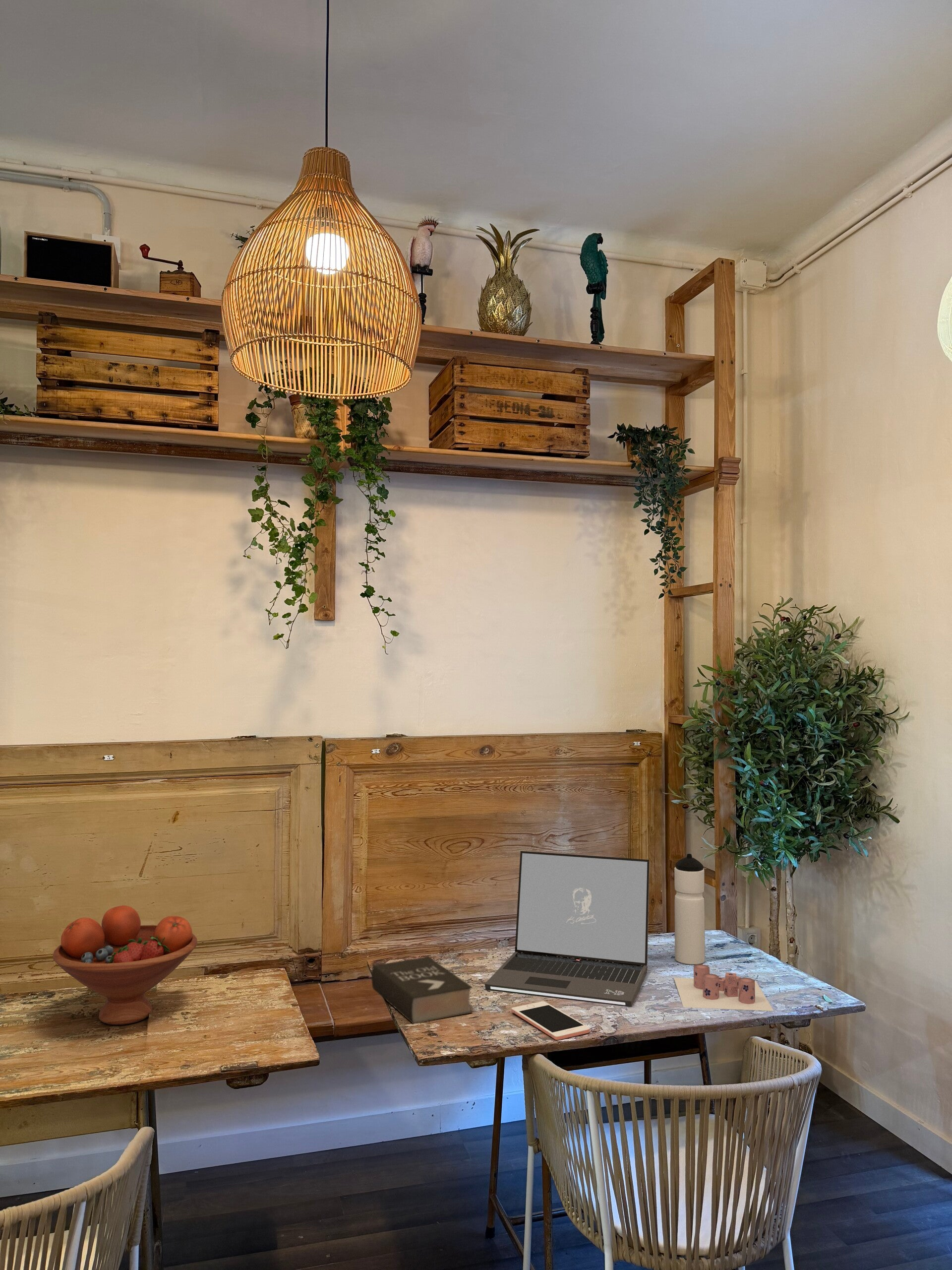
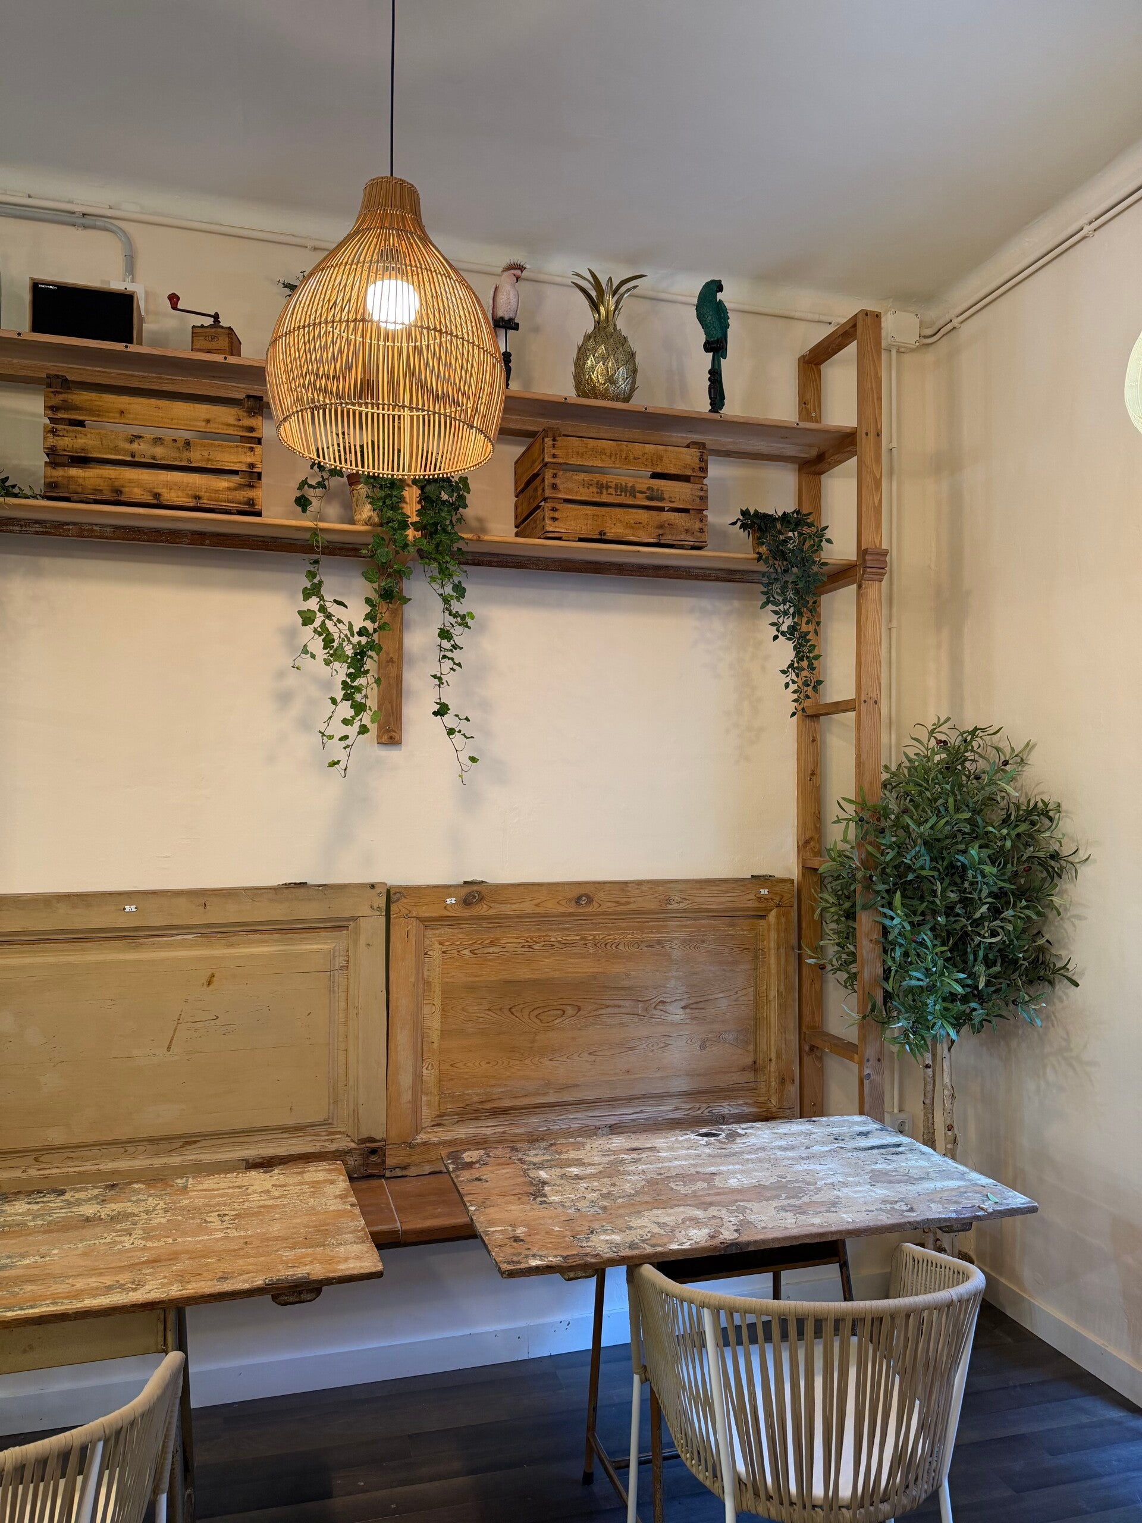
- book (420, 988)
- candle (721, 983)
- cell phone (549, 1019)
- laptop (571, 922)
- water bottle (689, 907)
- fruit bowl (126, 966)
